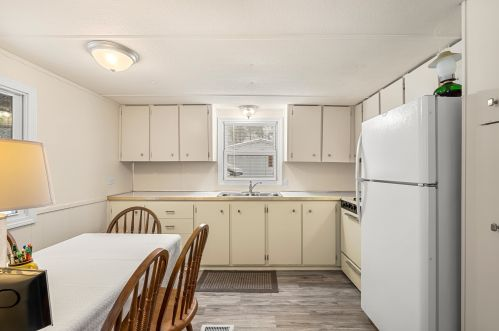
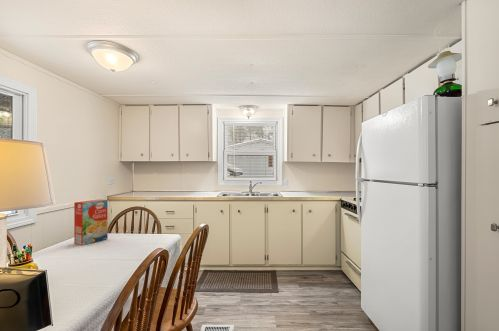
+ cereal box (91, 221)
